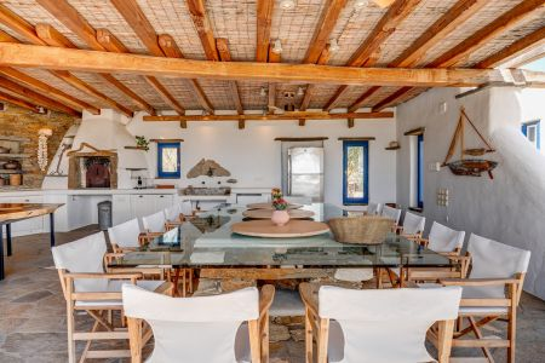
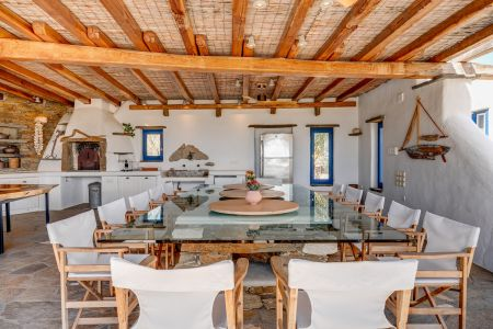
- fruit basket (358, 226)
